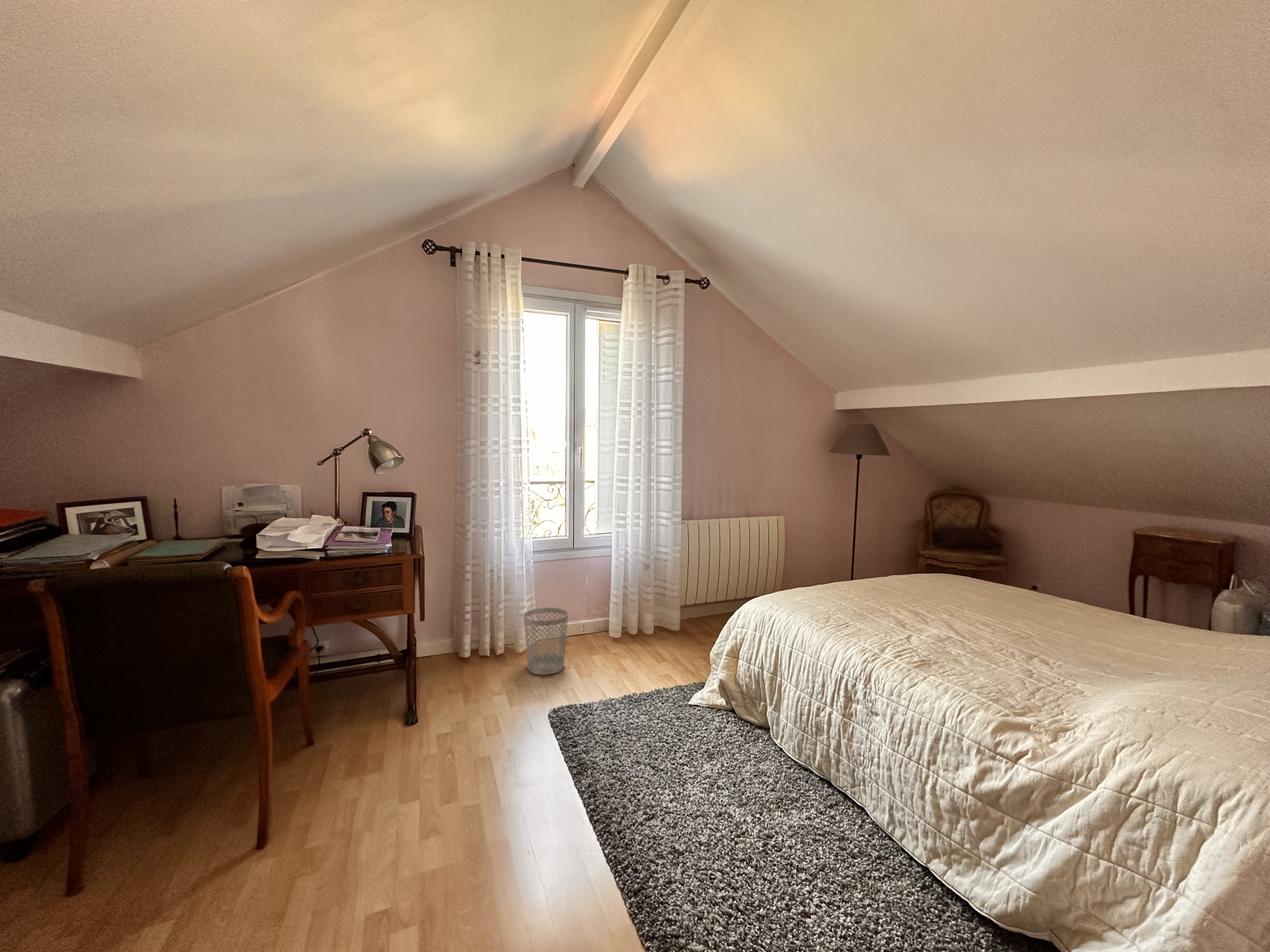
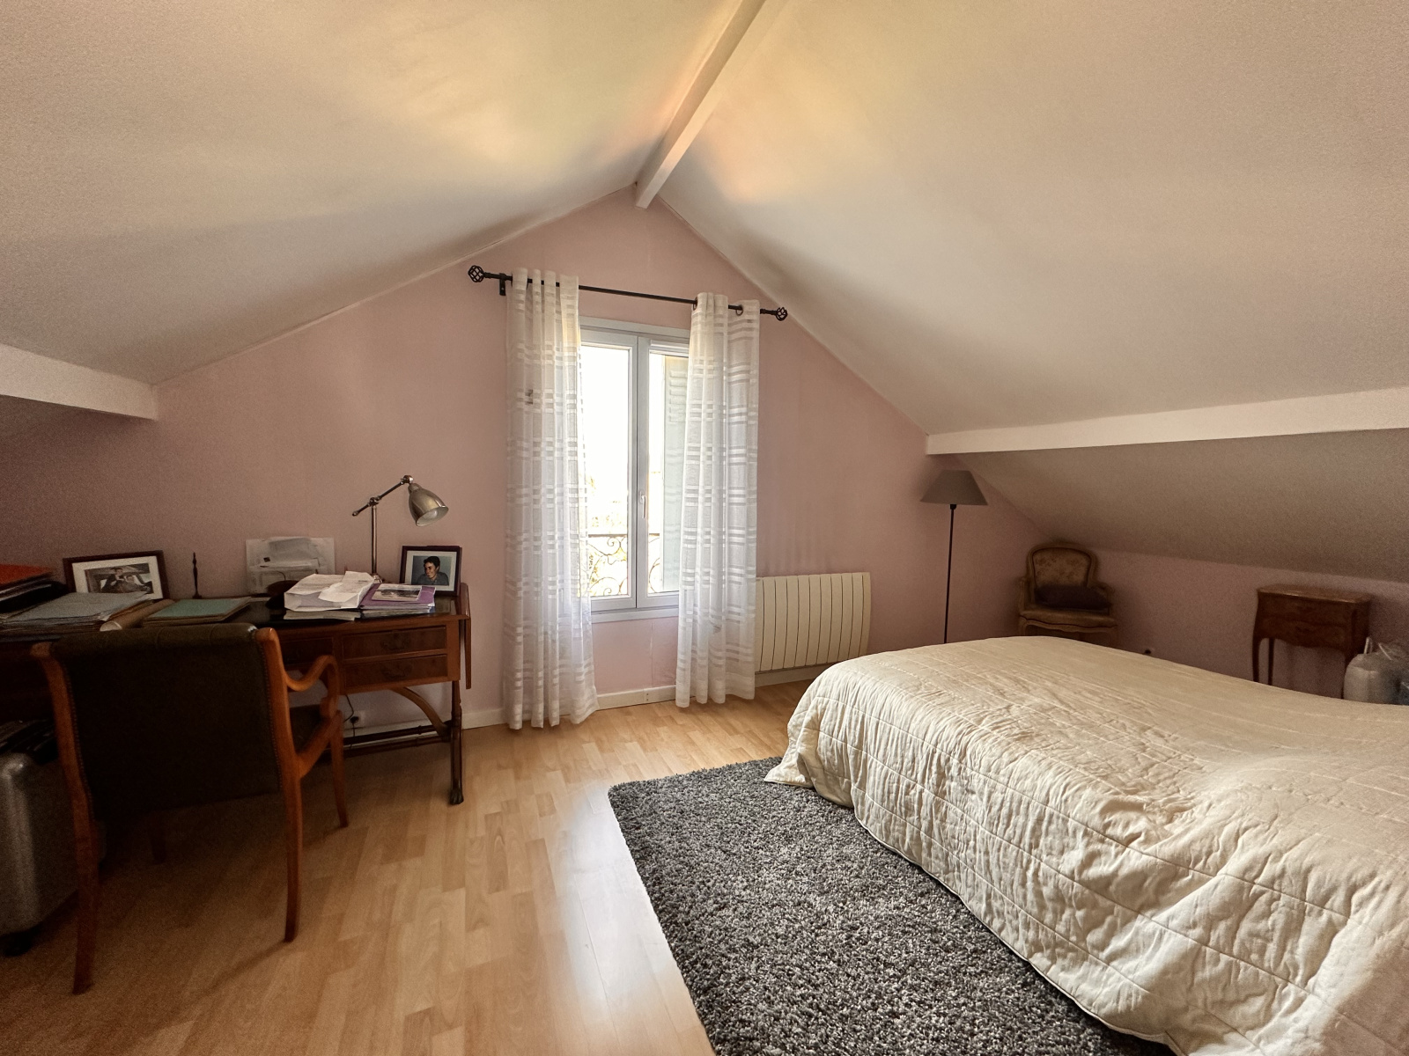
- wastebasket (546, 640)
